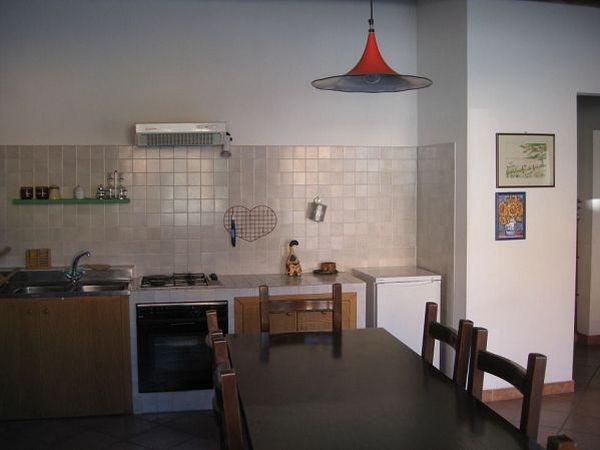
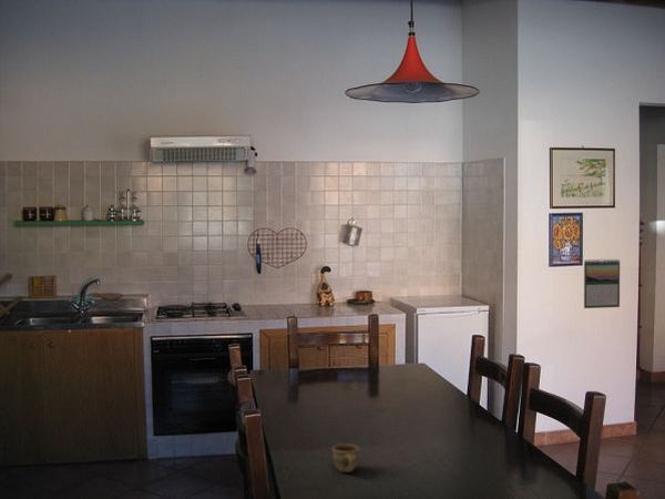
+ calendar (602, 283)
+ cup (346, 460)
